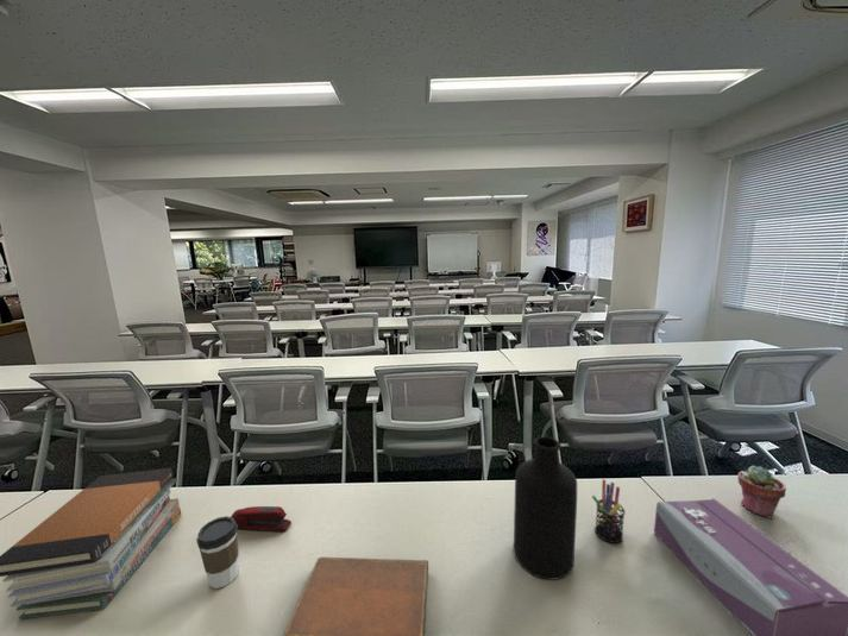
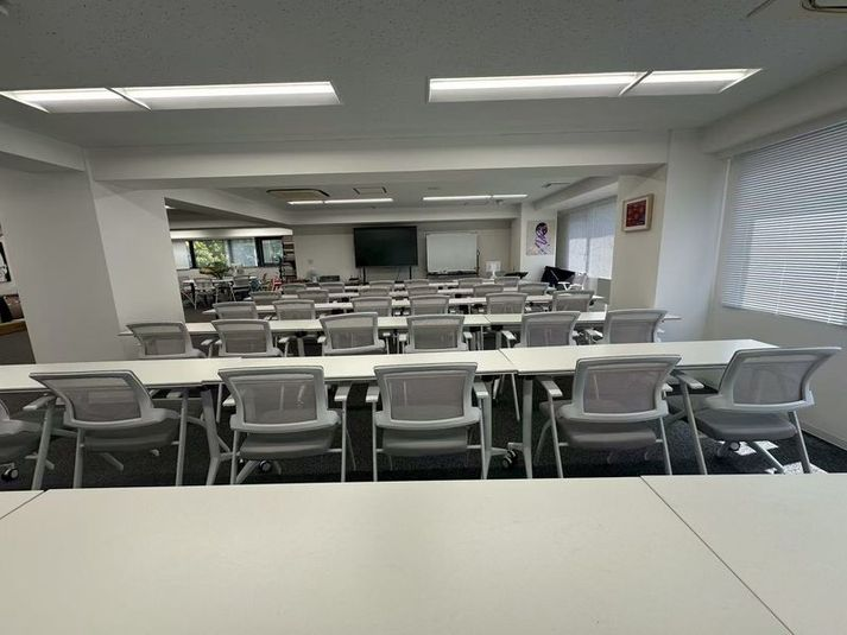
- potted succulent (760, 487)
- pen holder (605, 510)
- tissue box (736, 559)
- stapler (258, 516)
- book stack (103, 534)
- bottle (545, 499)
- notebook (364, 598)
- coffee cup (220, 552)
